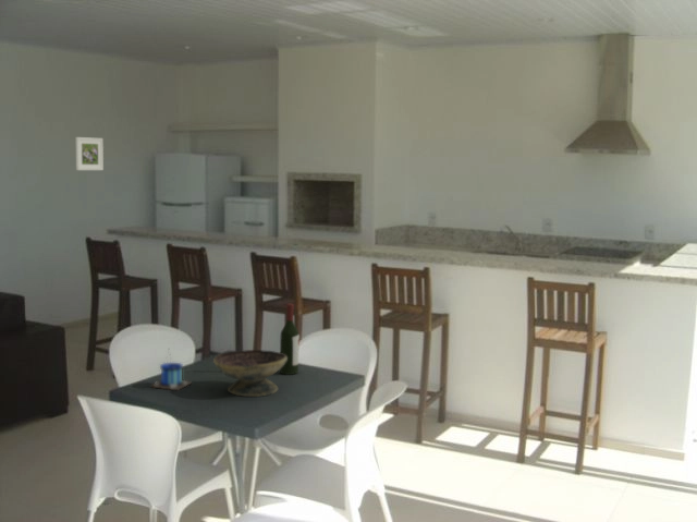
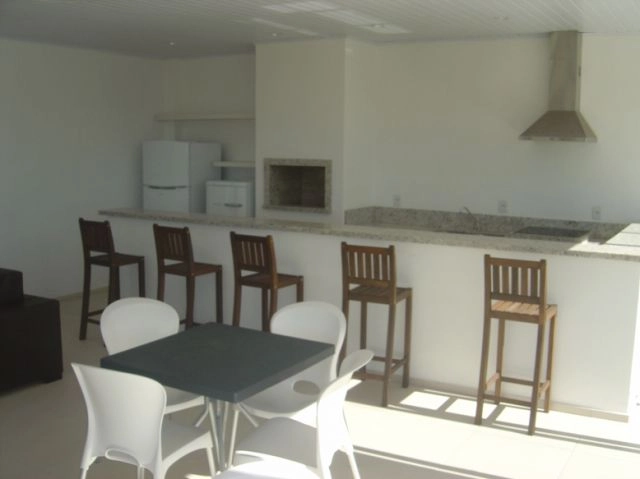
- decorative bowl (249, 373)
- wine bottle (290, 338)
- mug (170, 363)
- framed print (89, 154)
